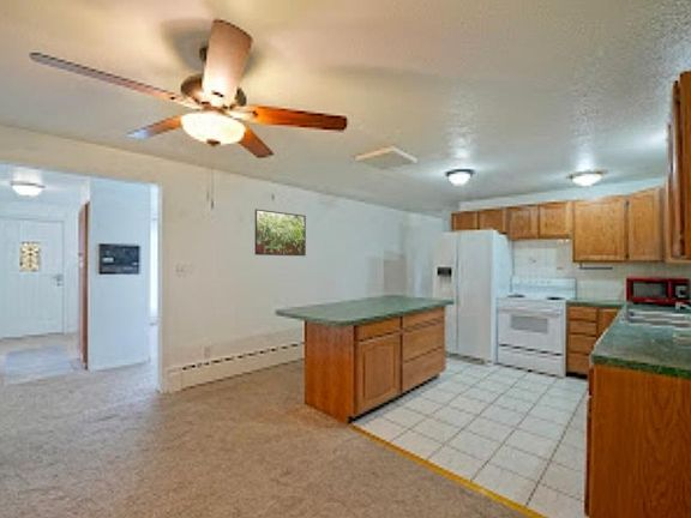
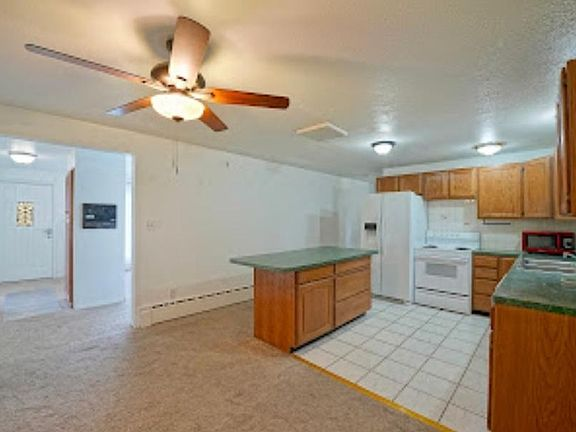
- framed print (281, 234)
